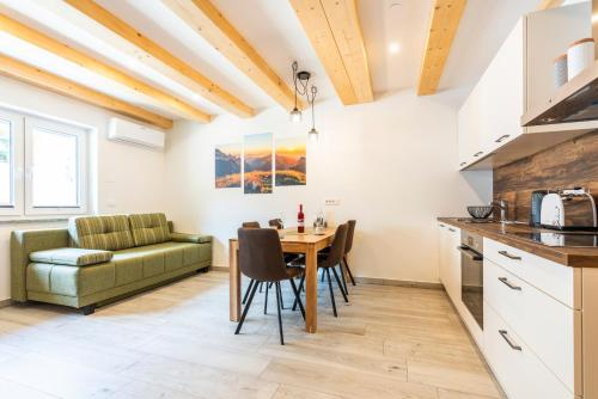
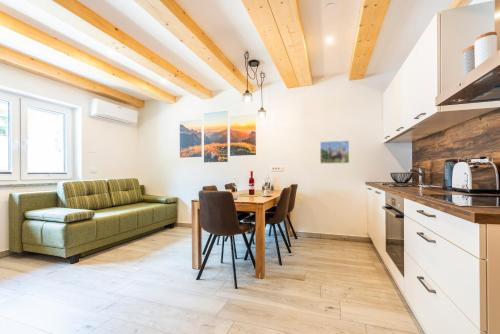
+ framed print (334, 152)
